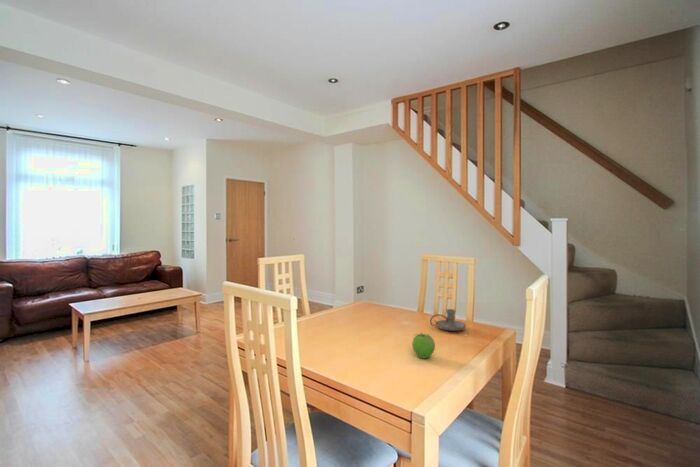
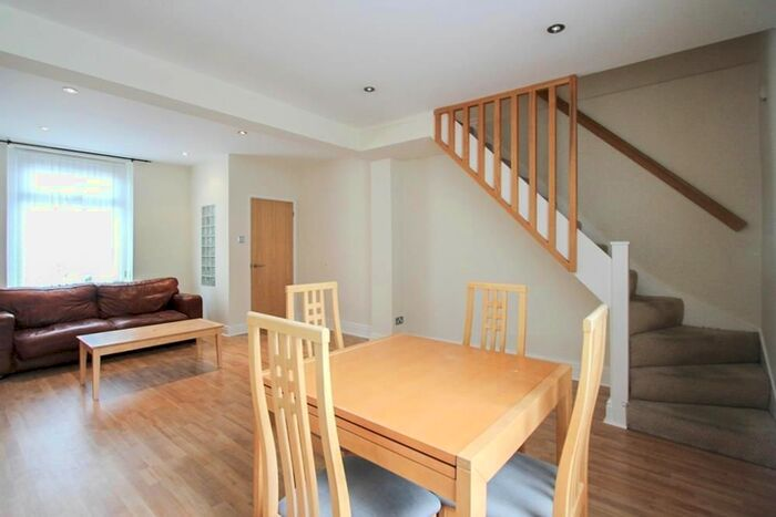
- fruit (423, 344)
- candle holder (447, 319)
